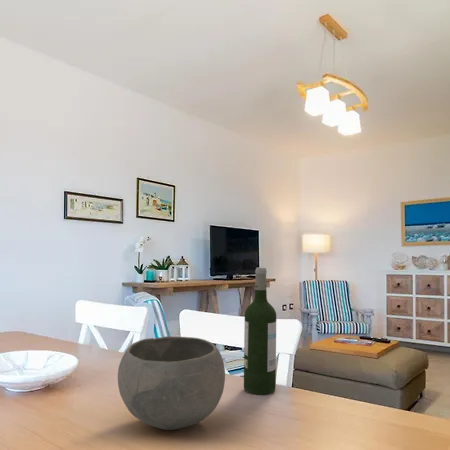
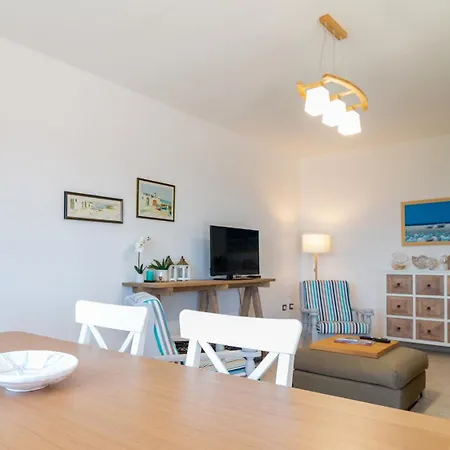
- bowl (172, 383)
- wine bottle (260, 328)
